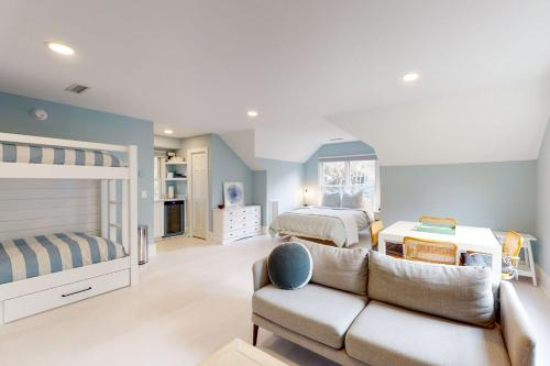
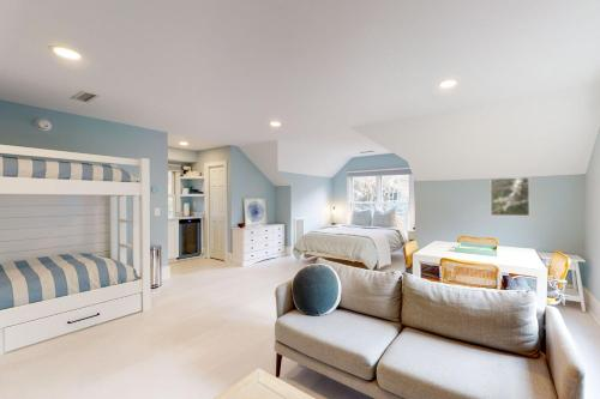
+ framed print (509, 197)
